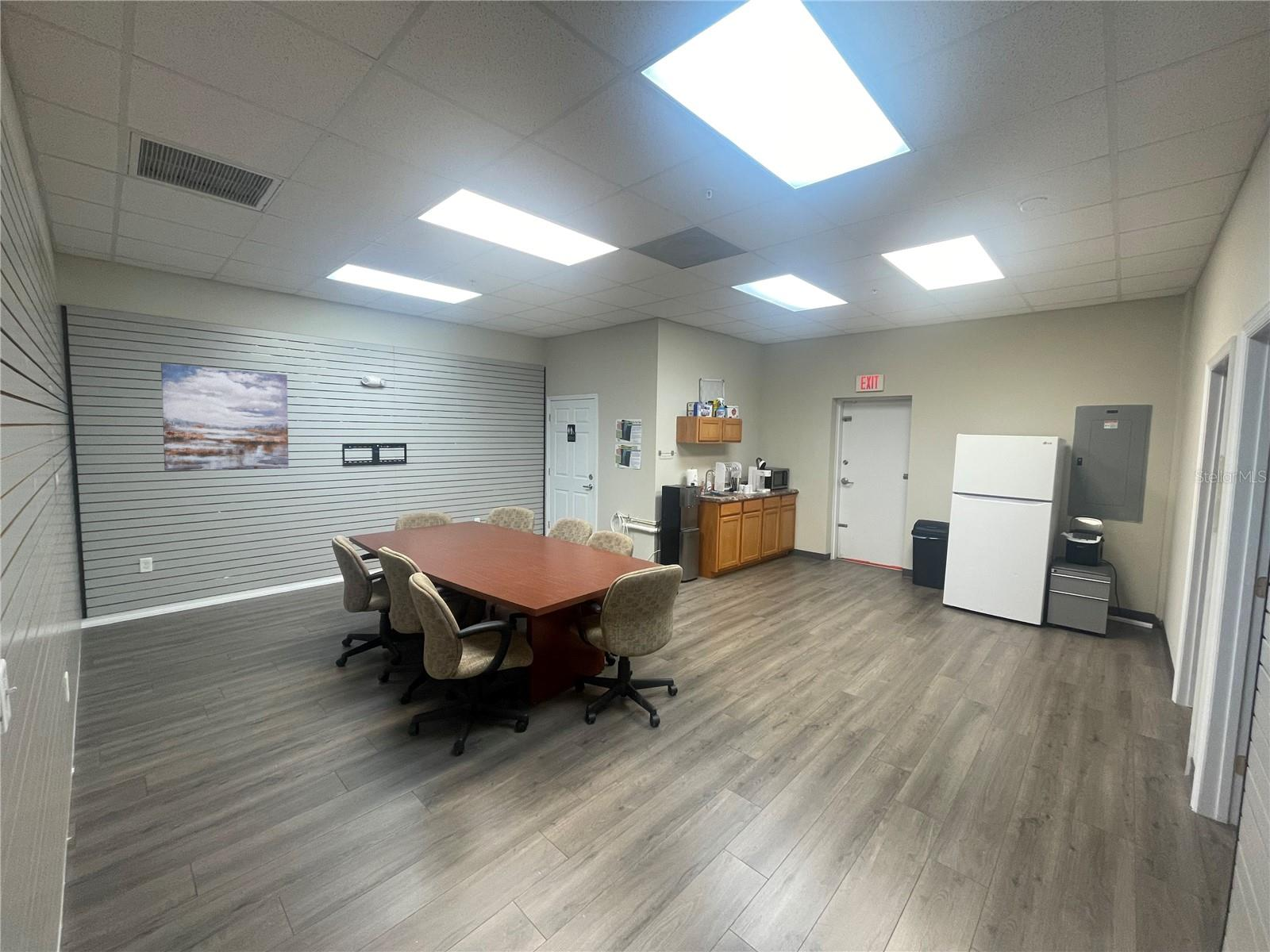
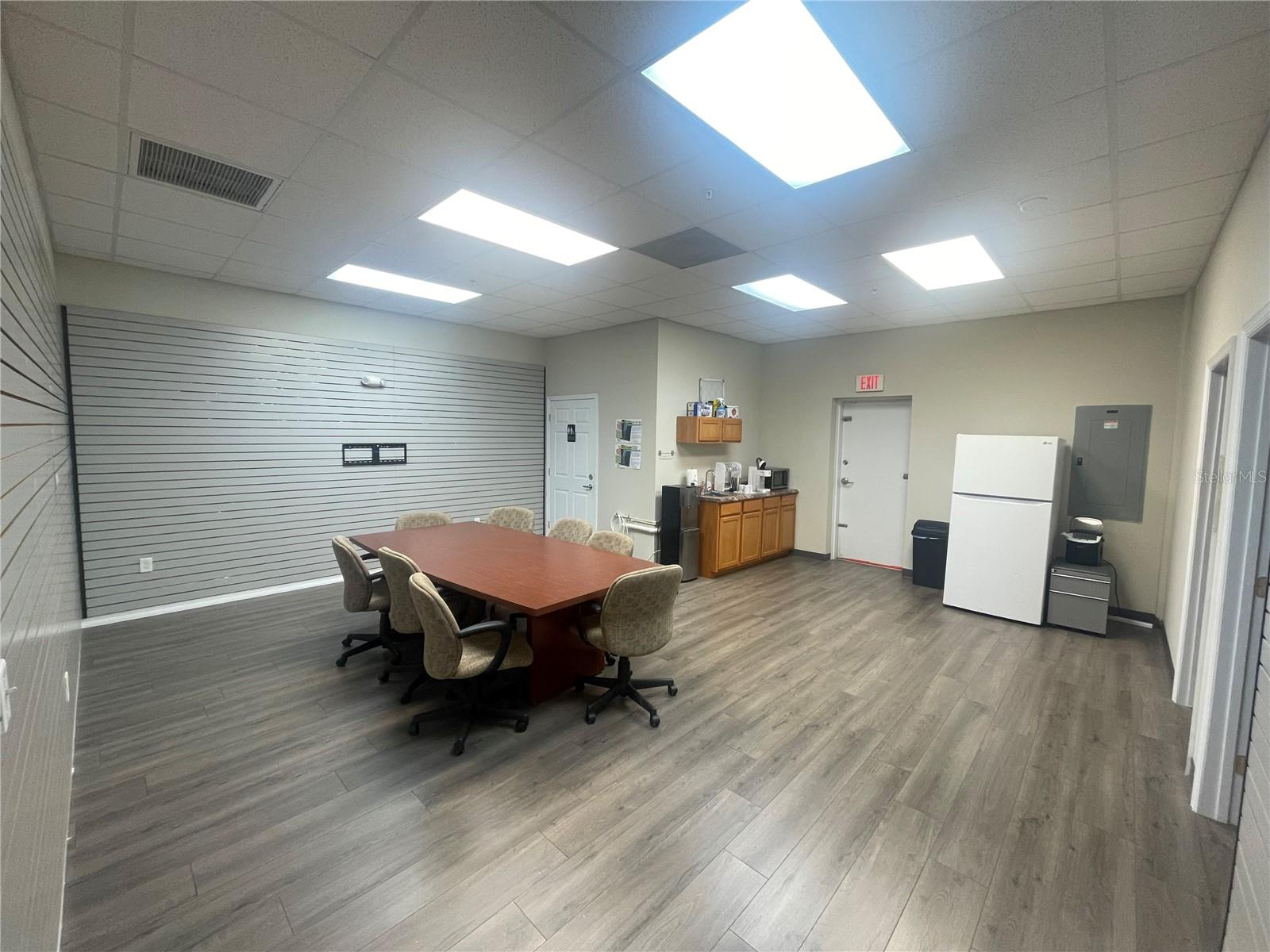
- wall art (229, 420)
